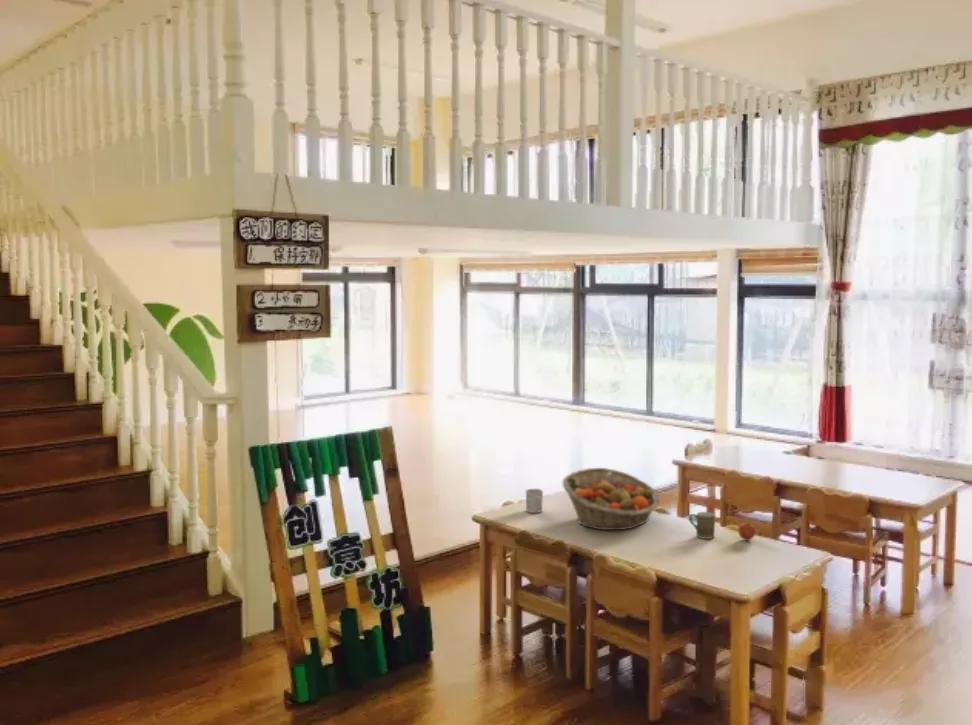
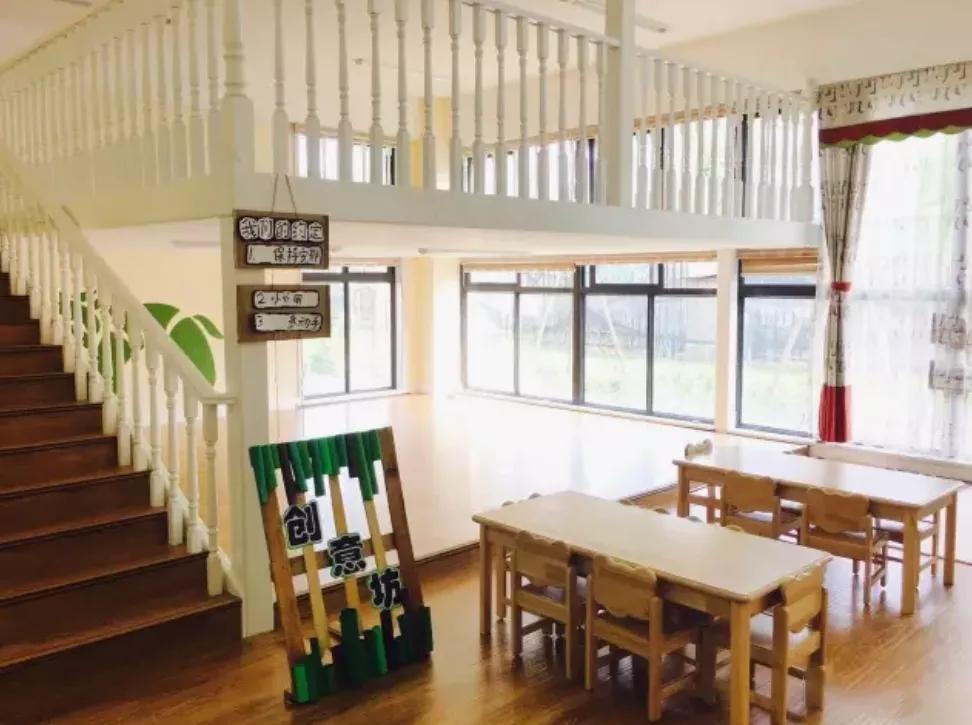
- fruit basket (610, 498)
- mug (535, 501)
- apple (746, 530)
- mug (701, 524)
